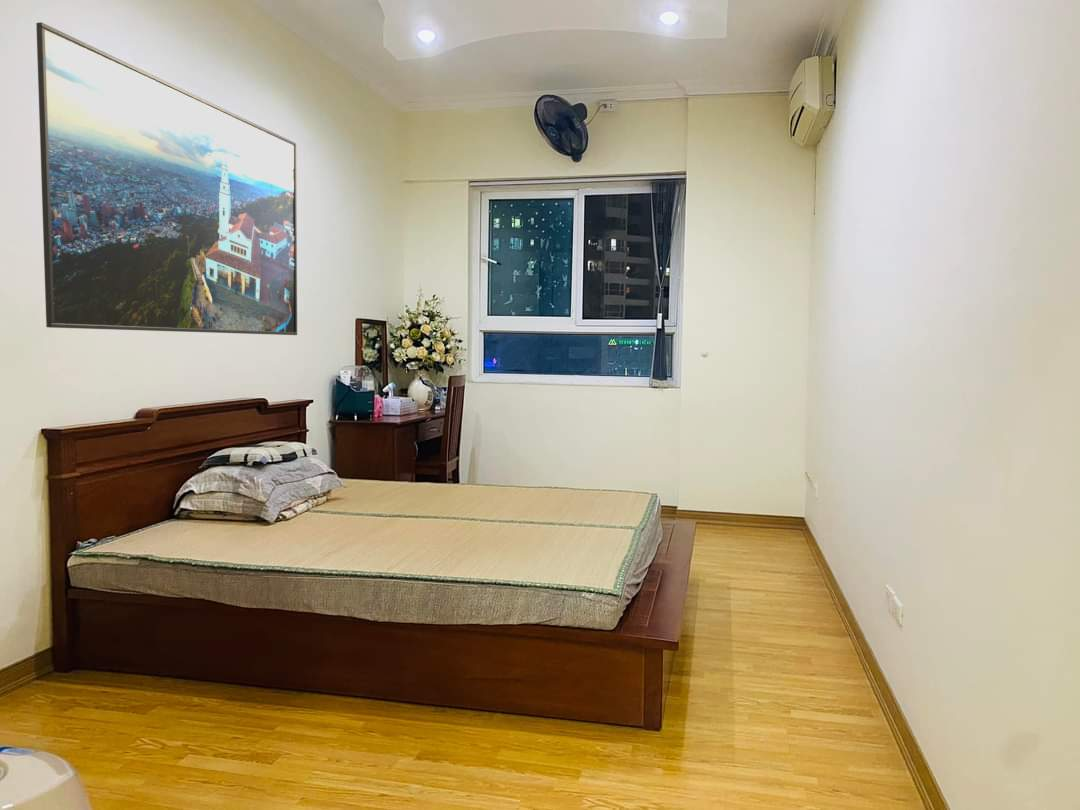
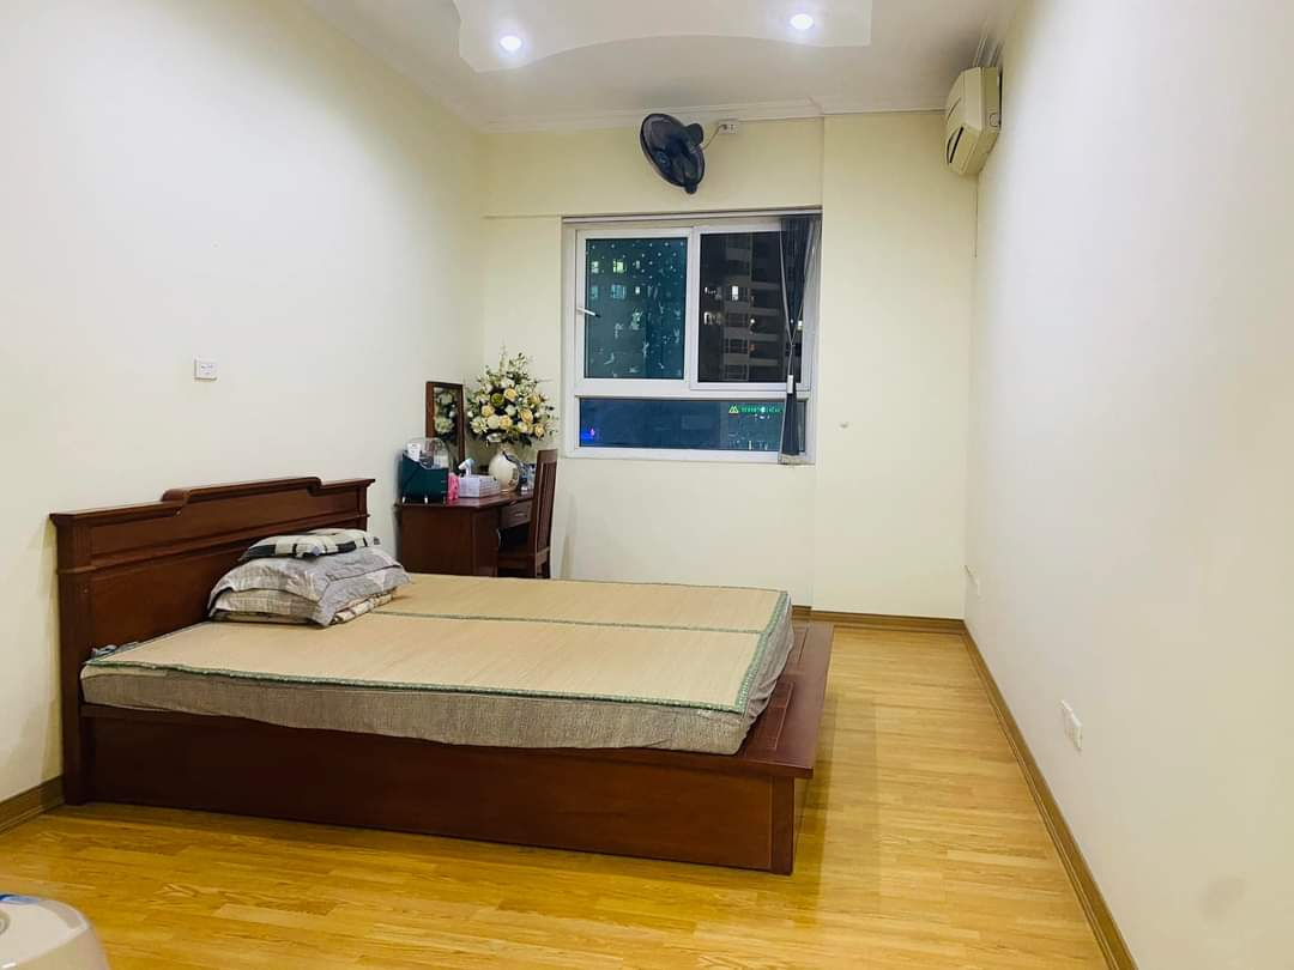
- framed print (197, 215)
